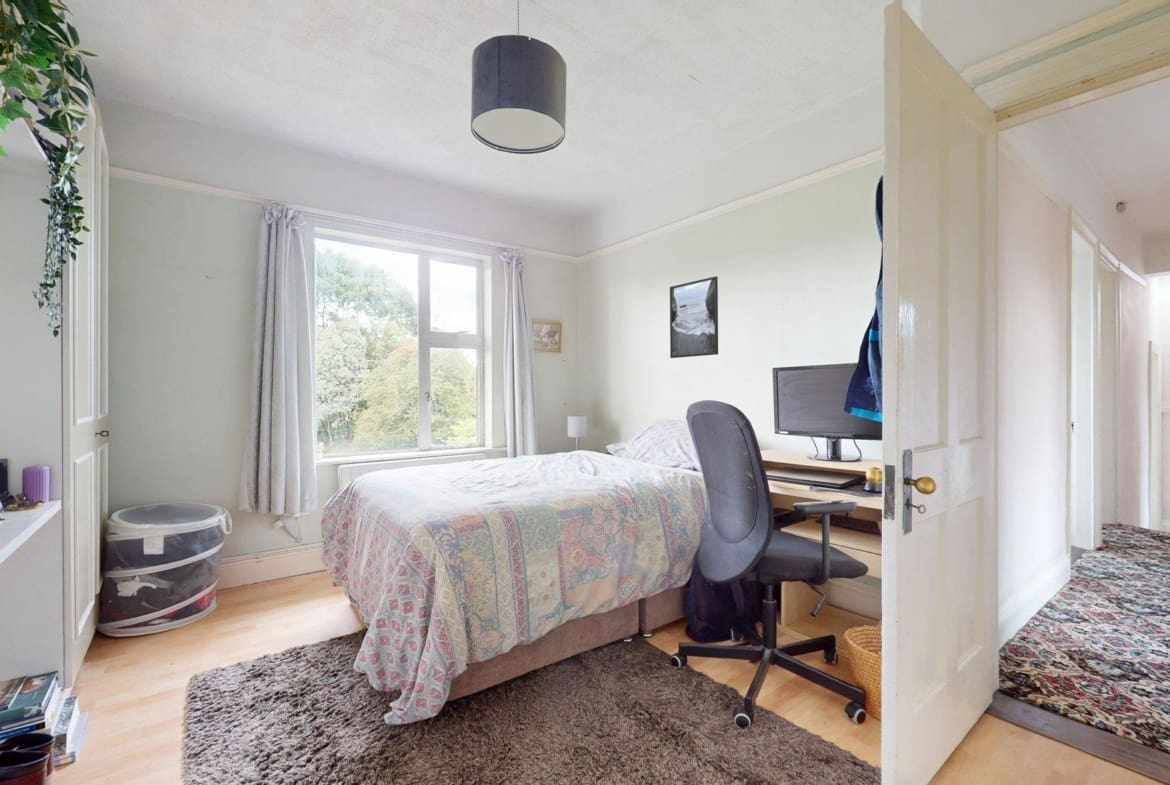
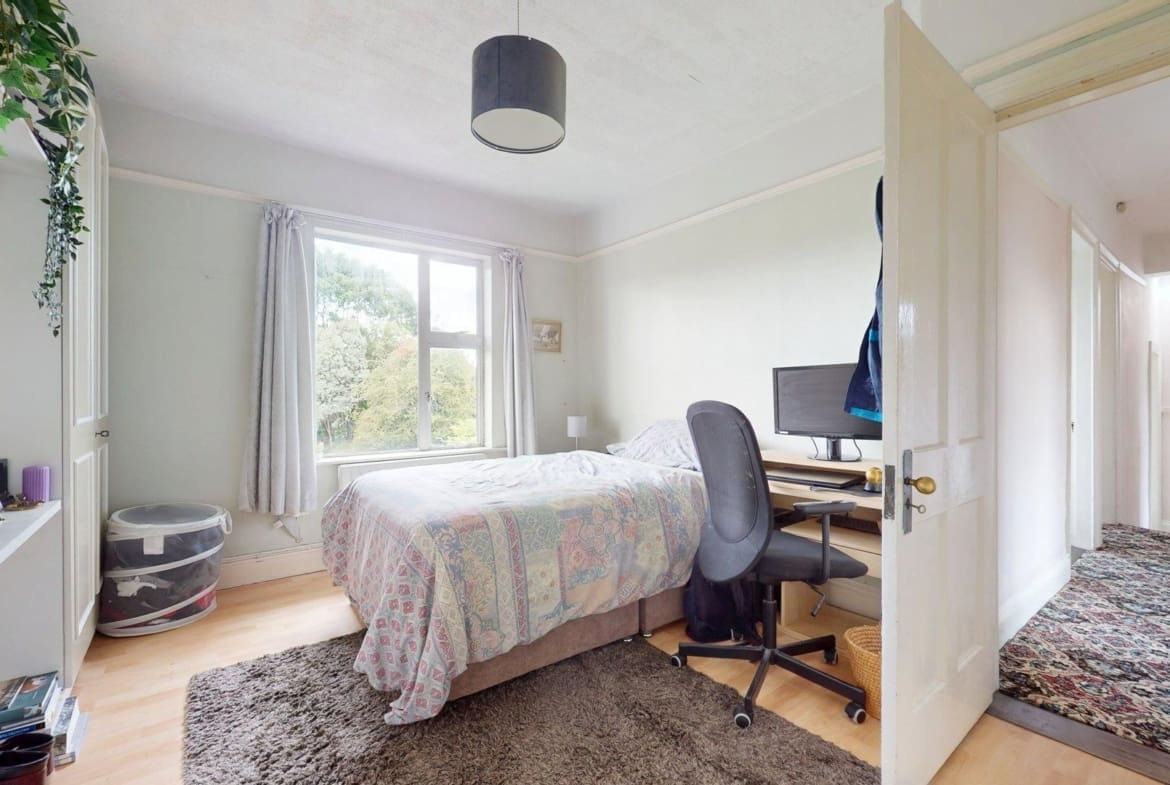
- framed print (692, 319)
